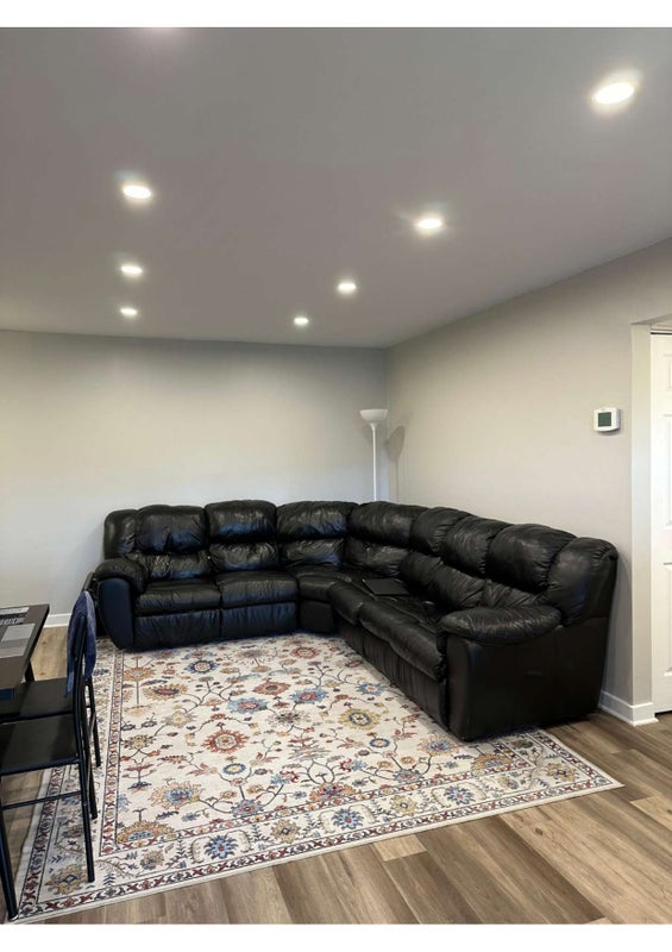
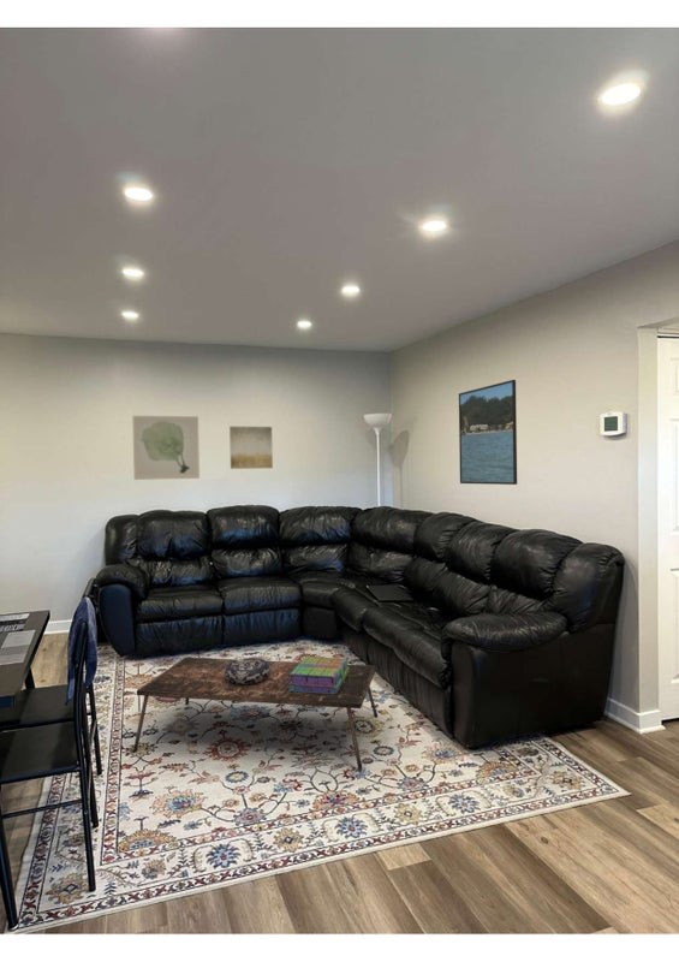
+ wall art (251, 447)
+ decorative bowl (248, 670)
+ coffee table (263, 702)
+ wall art (166, 447)
+ stack of books (320, 673)
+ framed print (486, 435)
